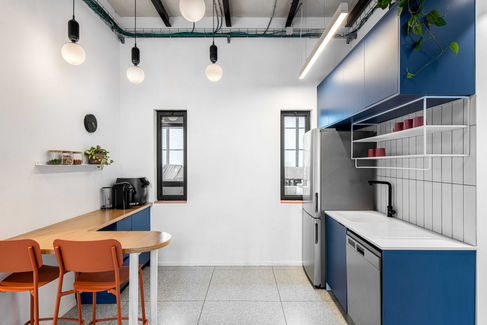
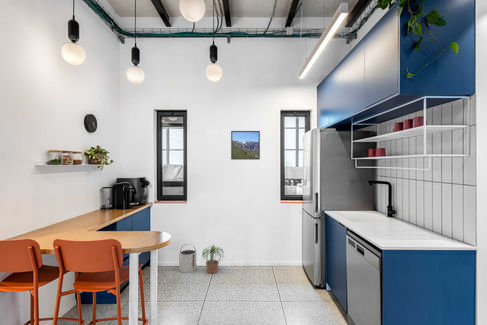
+ potted plant (213, 259)
+ bucket (188, 256)
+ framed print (245, 145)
